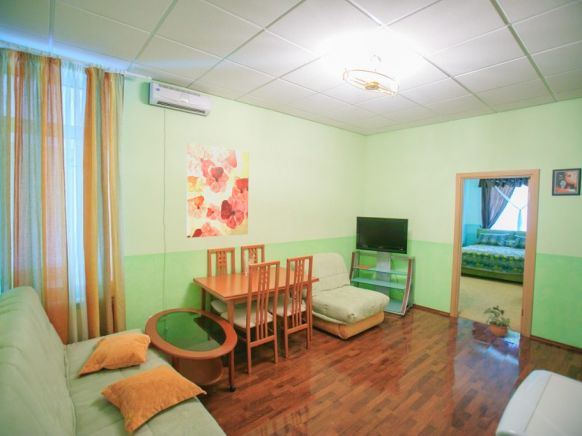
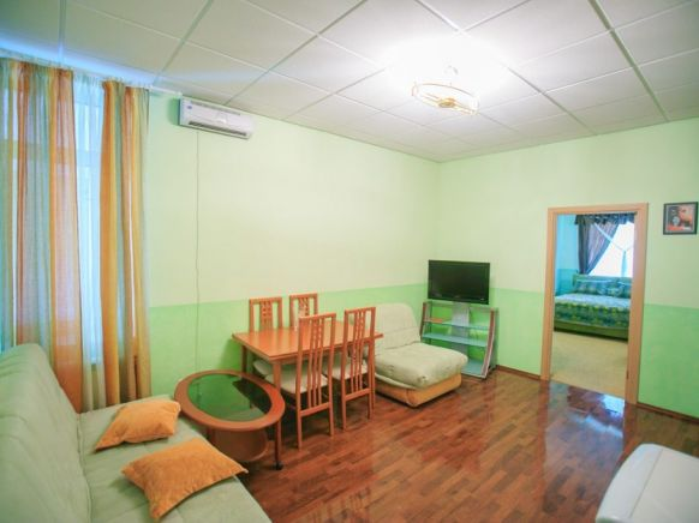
- wall art (219, 192)
- potted plant (497, 319)
